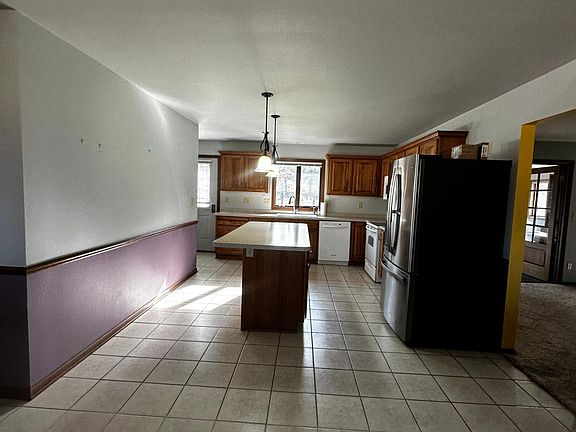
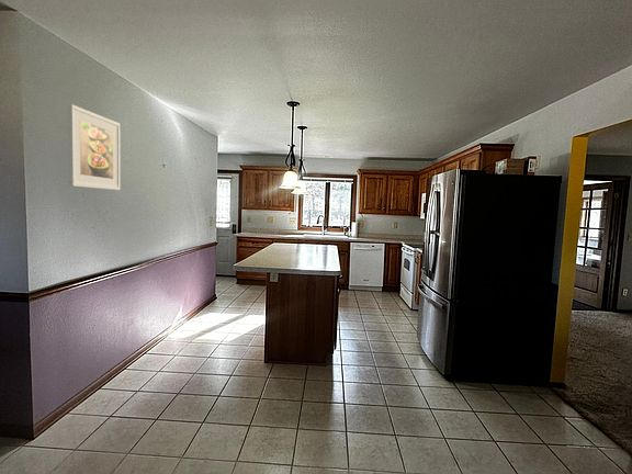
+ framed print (97, 151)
